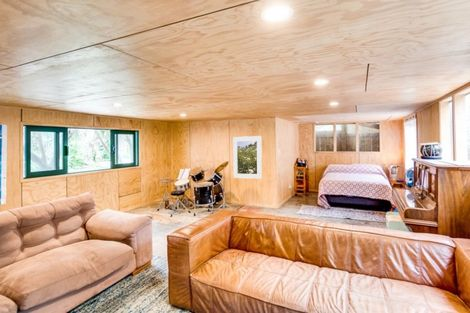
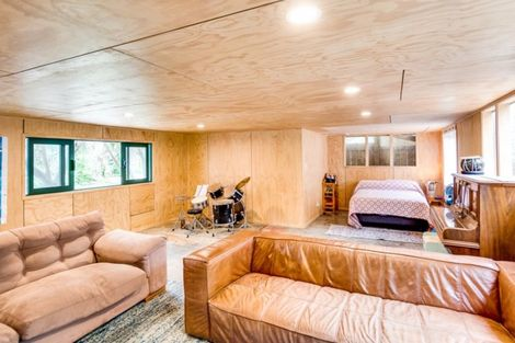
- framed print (247, 157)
